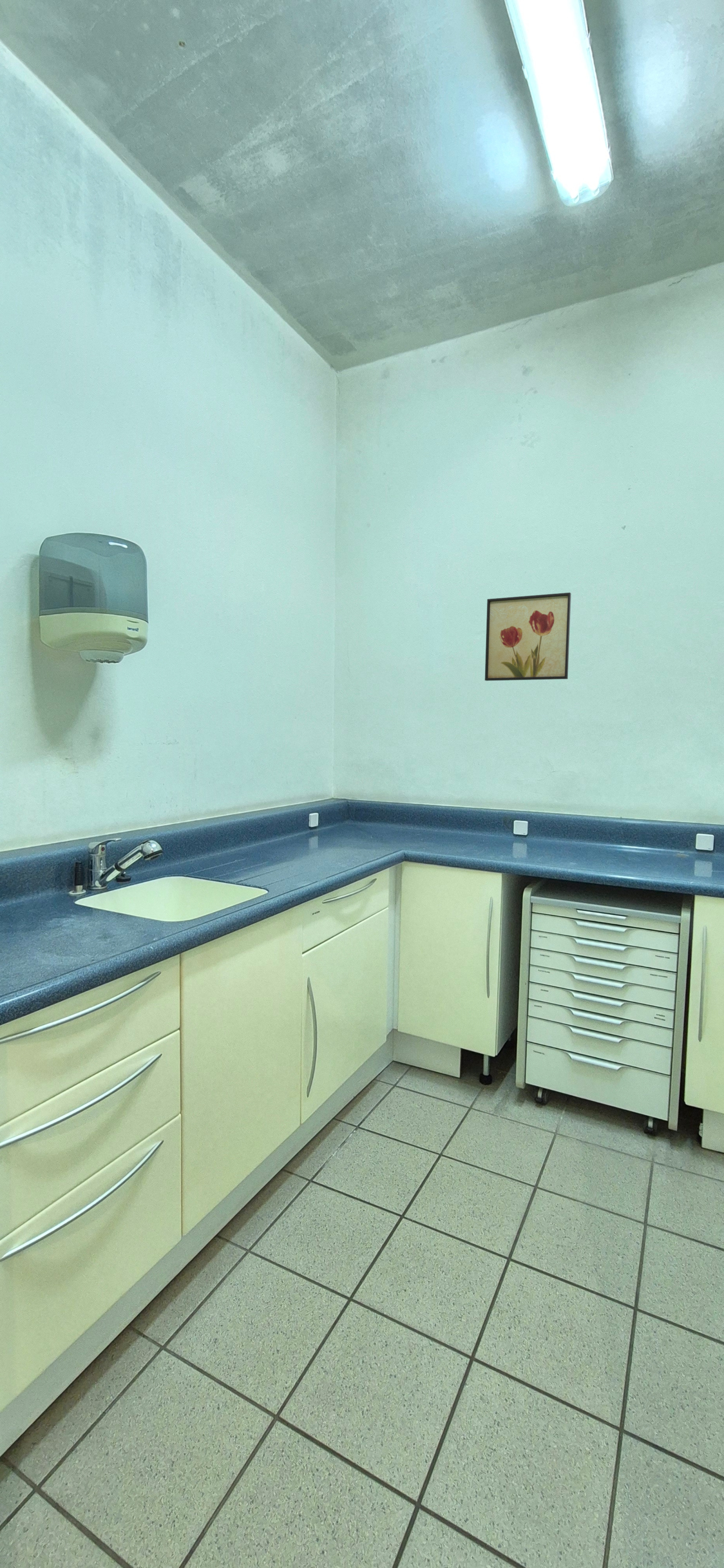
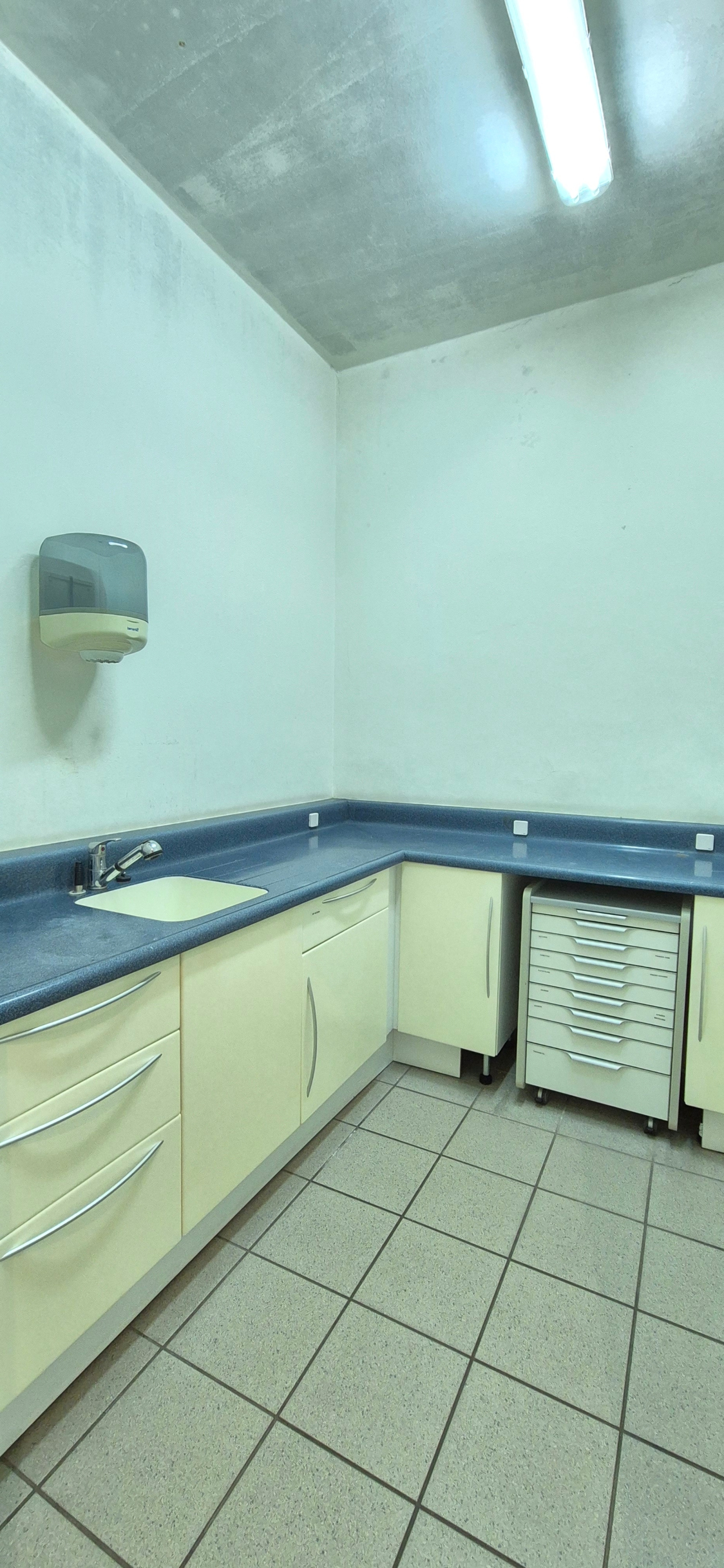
- wall art (527, 638)
